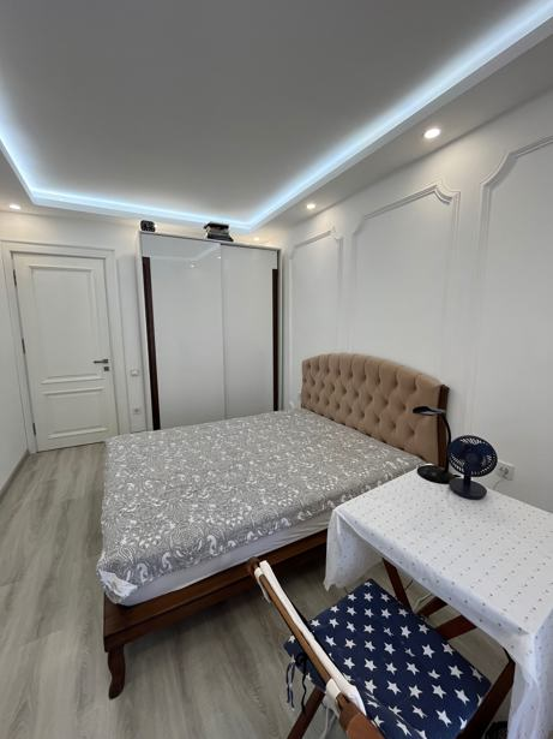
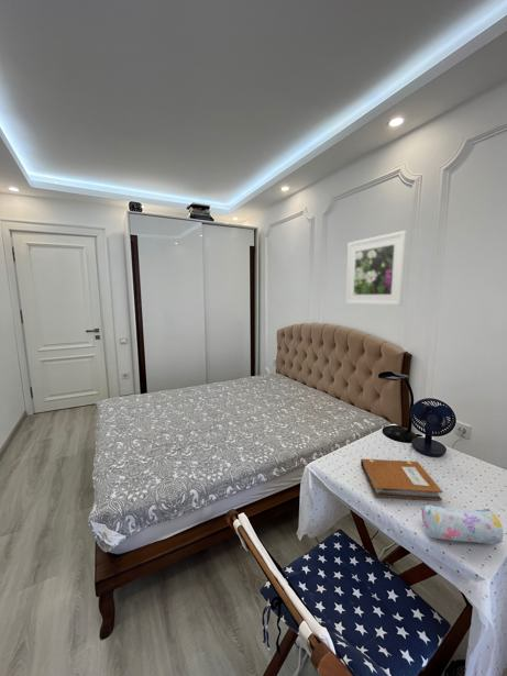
+ pencil case (460, 523)
+ notebook (398, 476)
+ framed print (373, 271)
